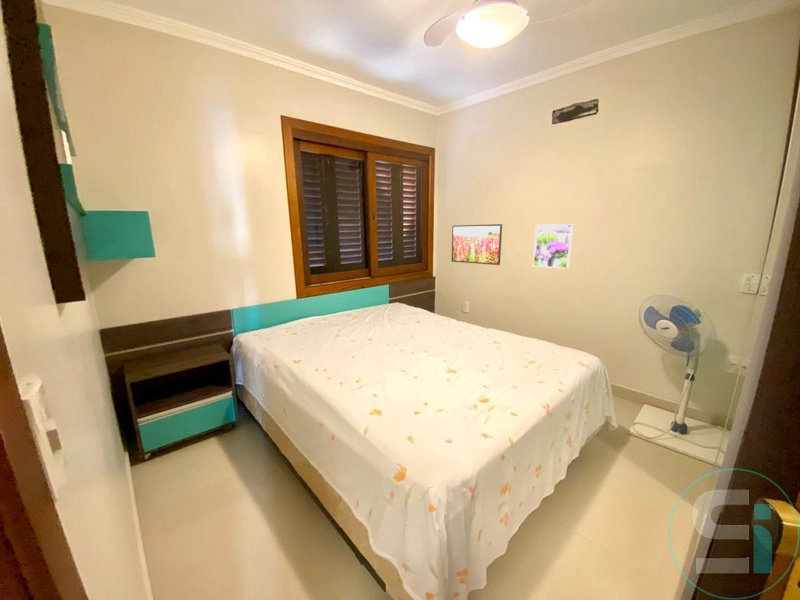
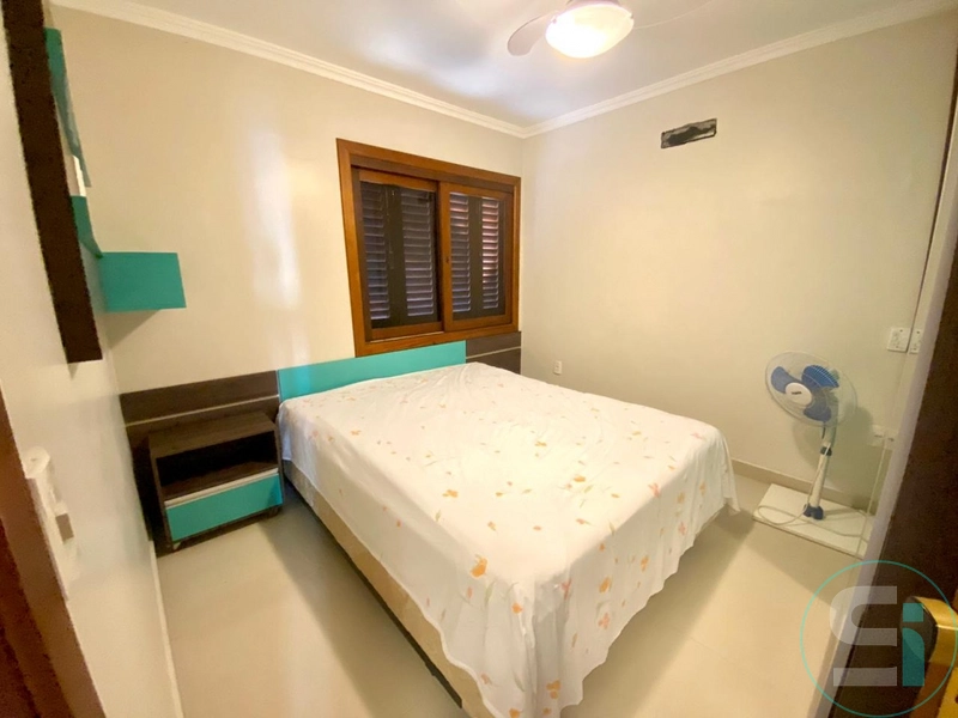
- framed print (475, 244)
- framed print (552, 246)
